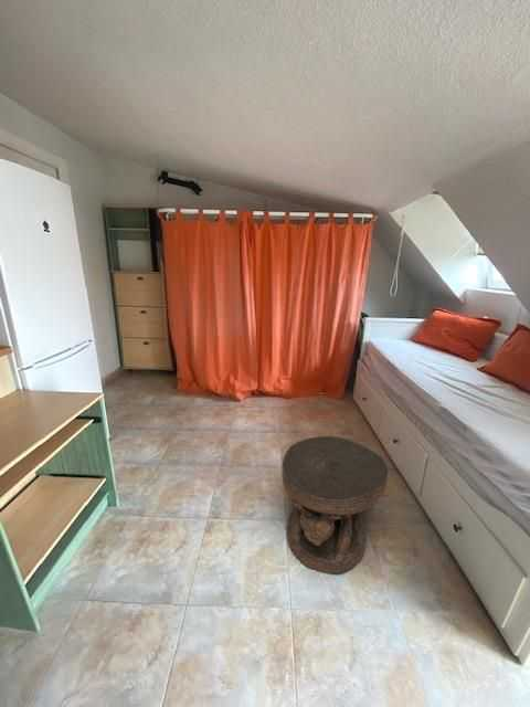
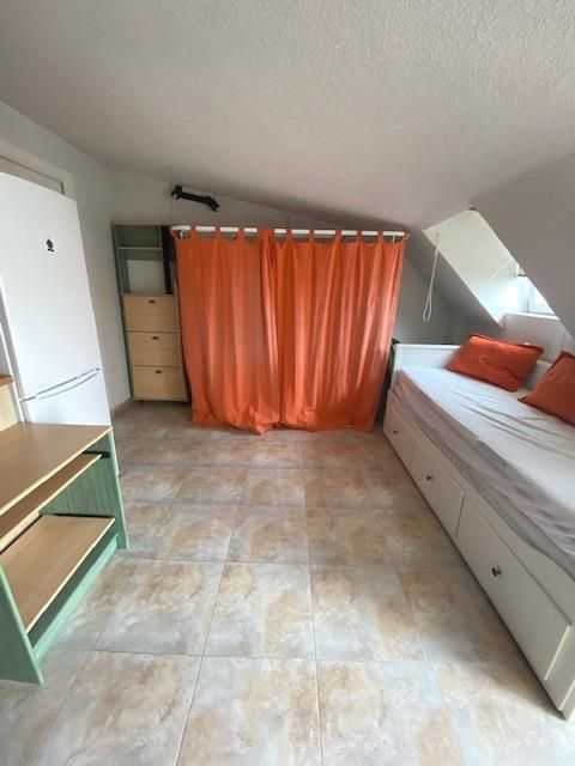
- carved stool (328, 499)
